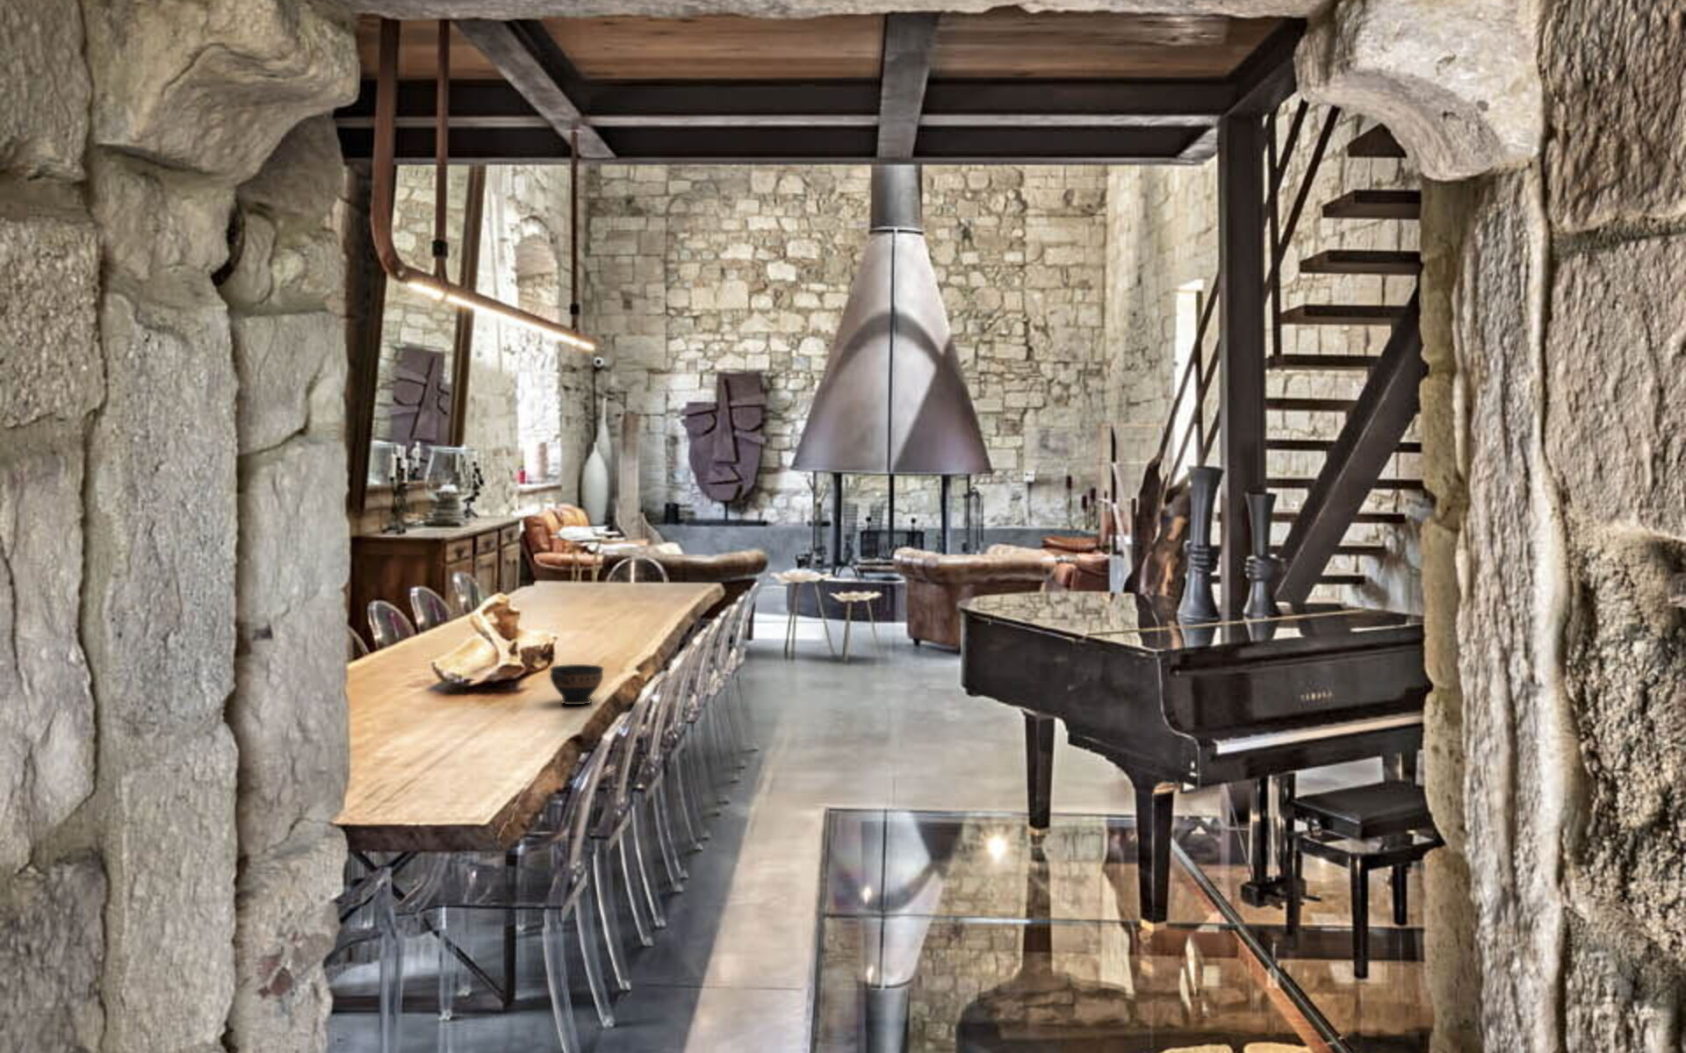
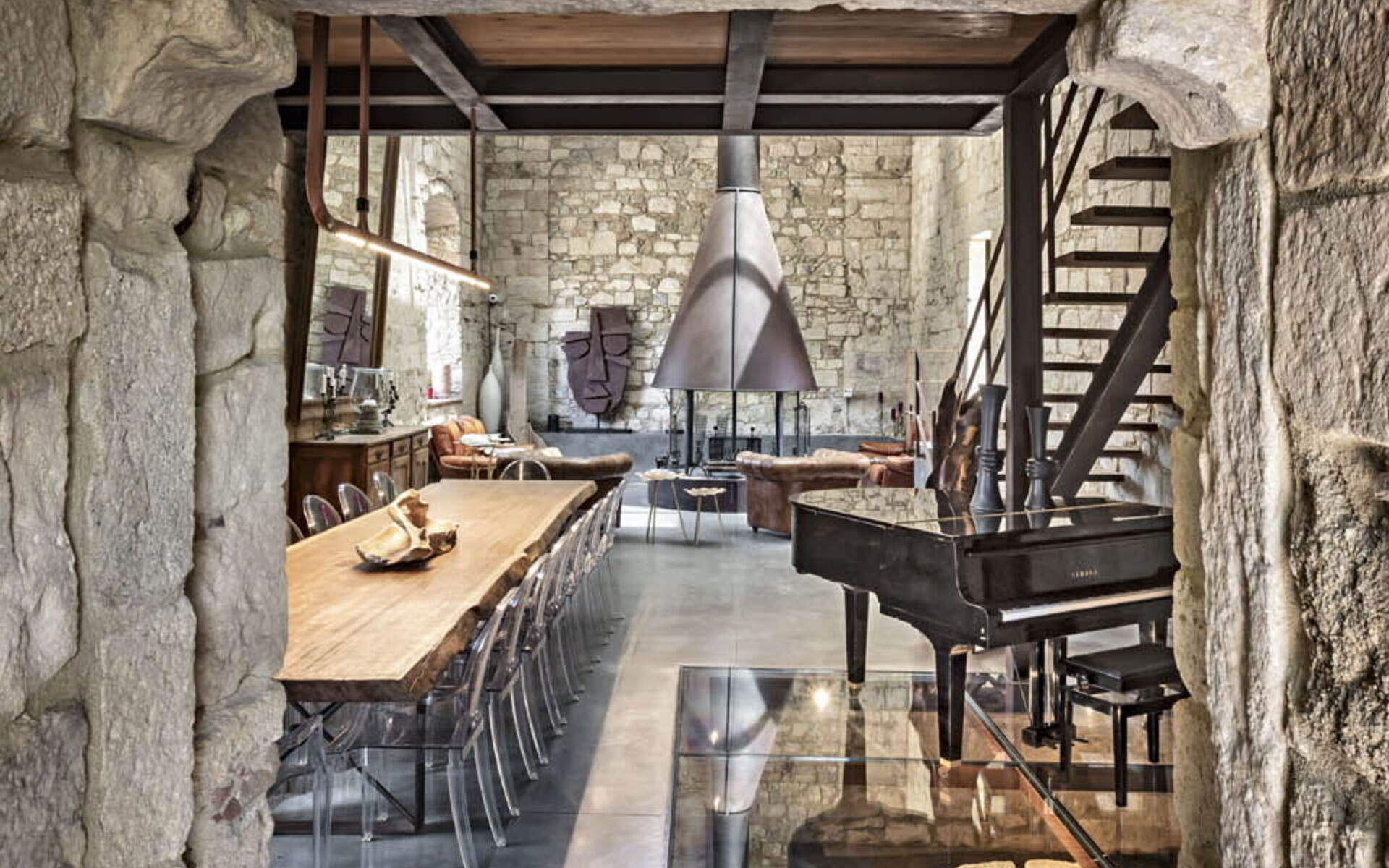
- bowl (575, 684)
